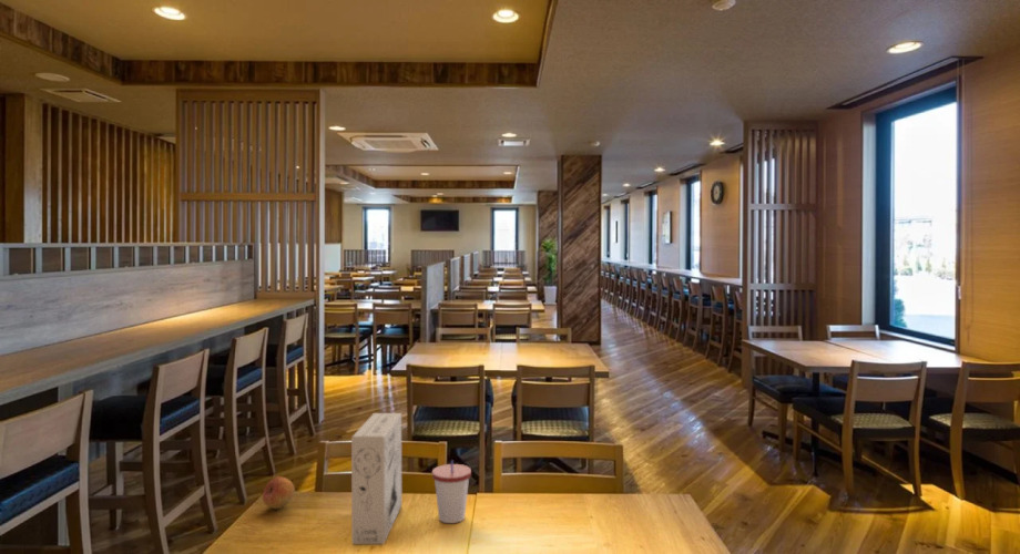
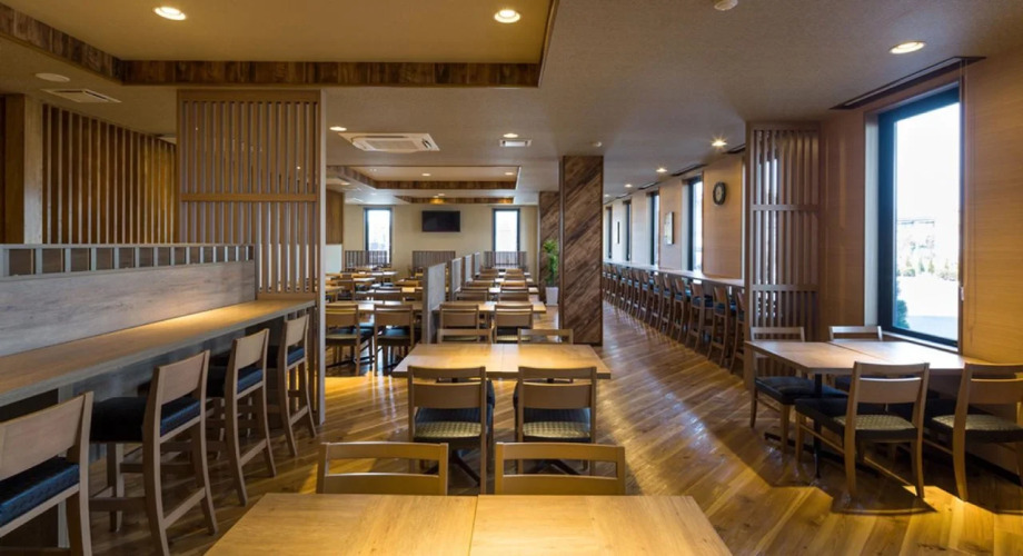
- cup (451, 488)
- fruit (278, 492)
- cereal box (378, 473)
